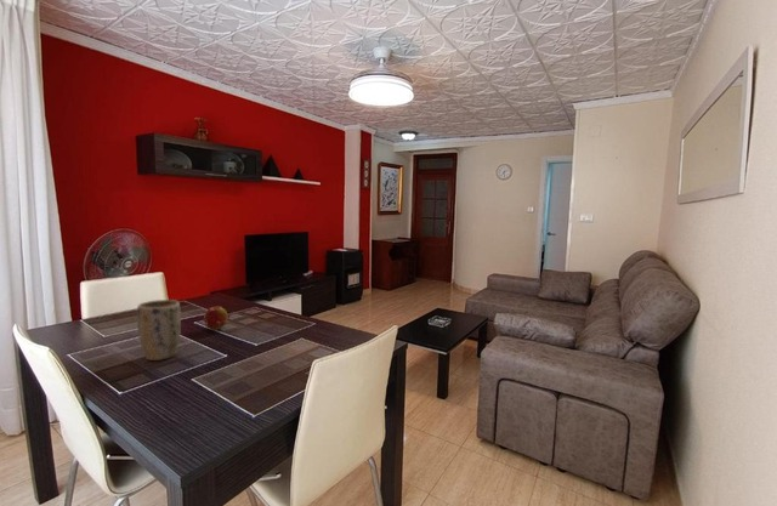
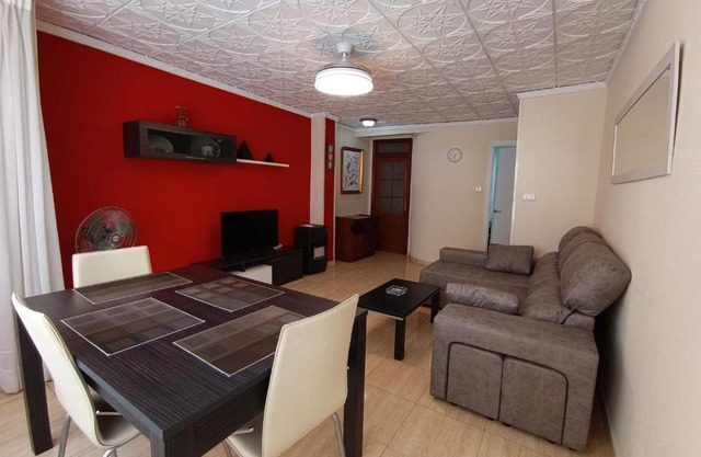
- fruit (217, 317)
- plant pot (159, 329)
